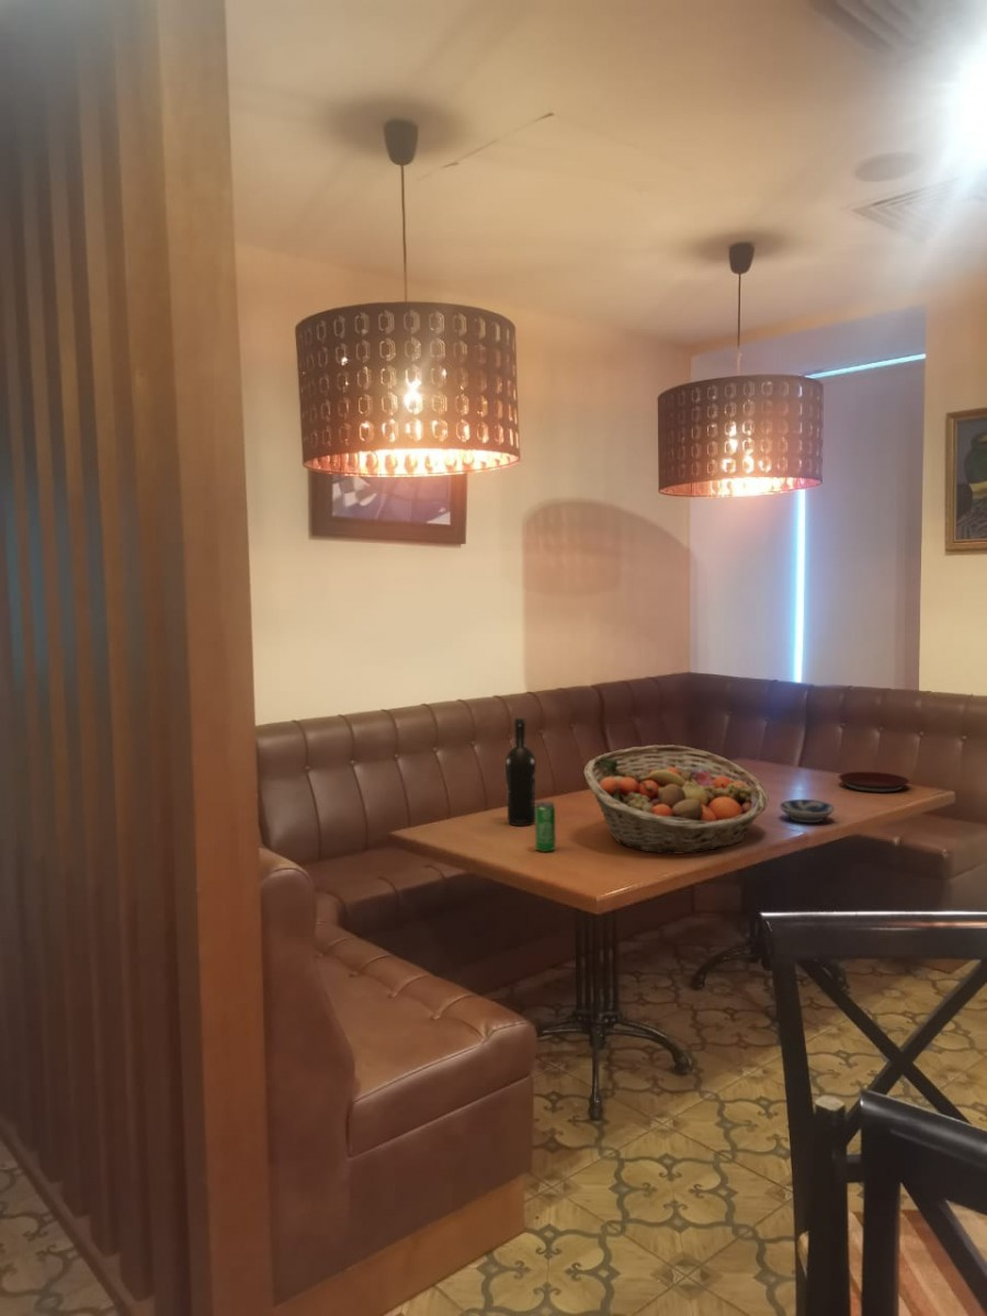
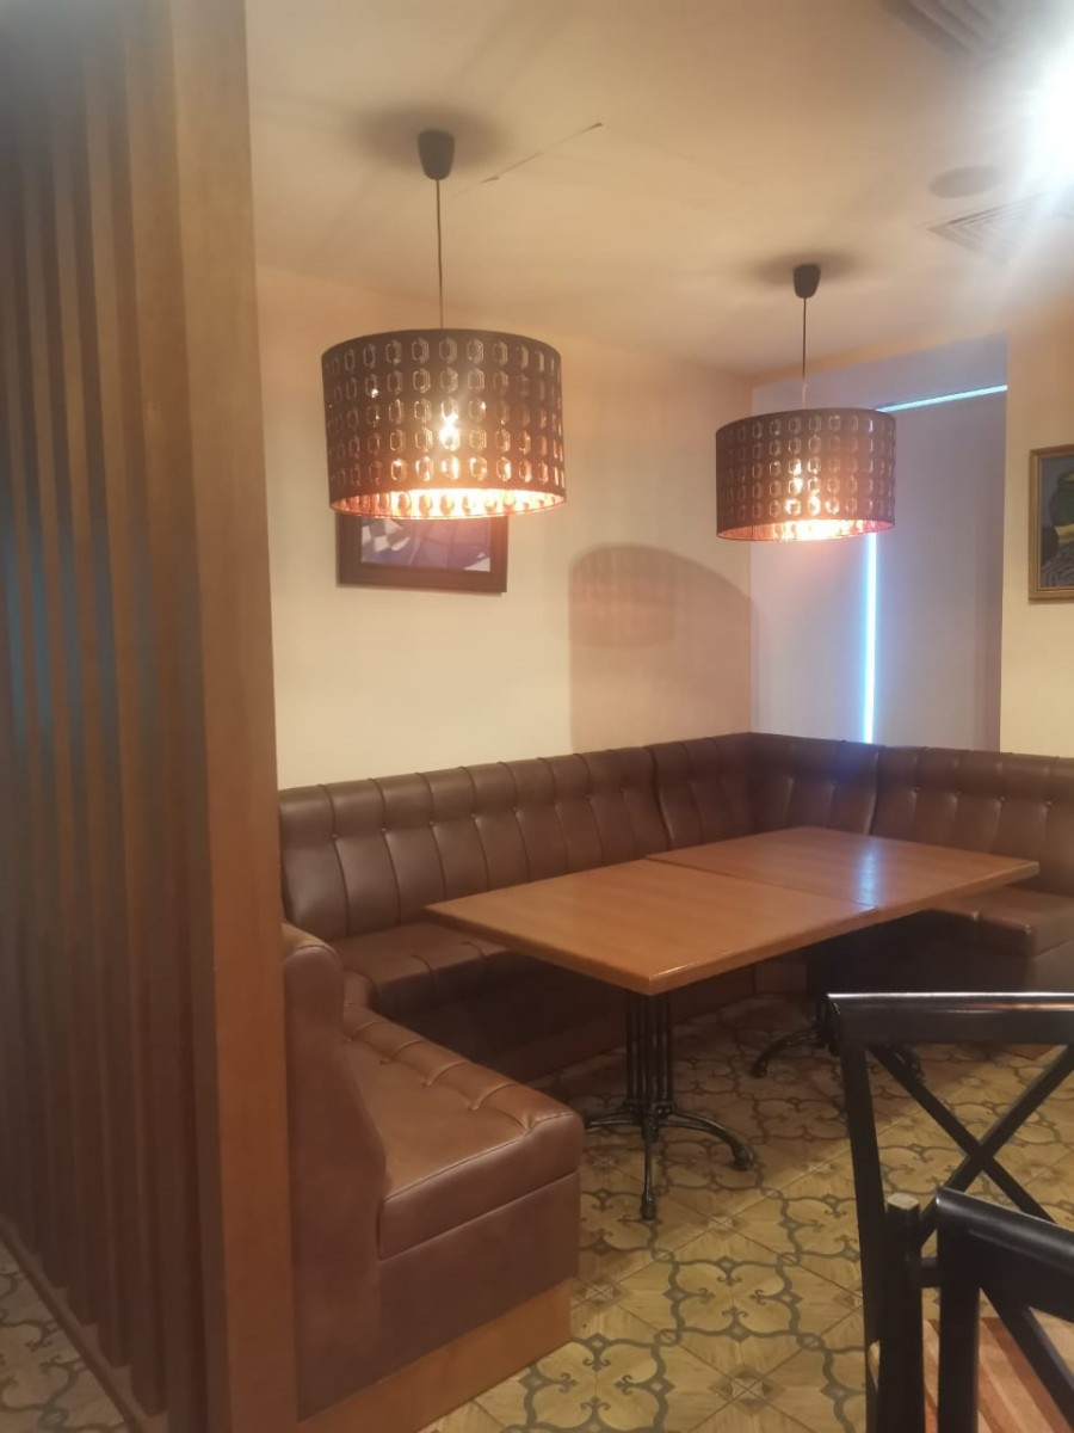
- bowl (806, 812)
- beverage can (545, 826)
- fruit basket (674, 796)
- plate (873, 783)
- wine bottle (520, 770)
